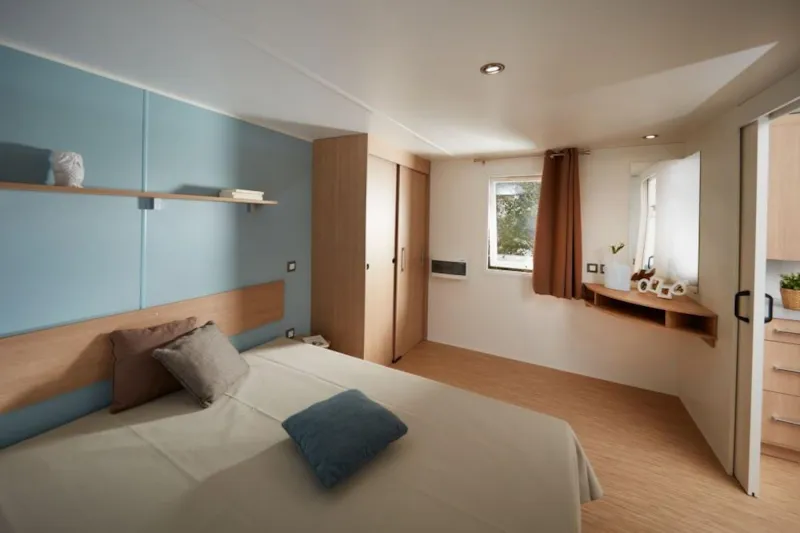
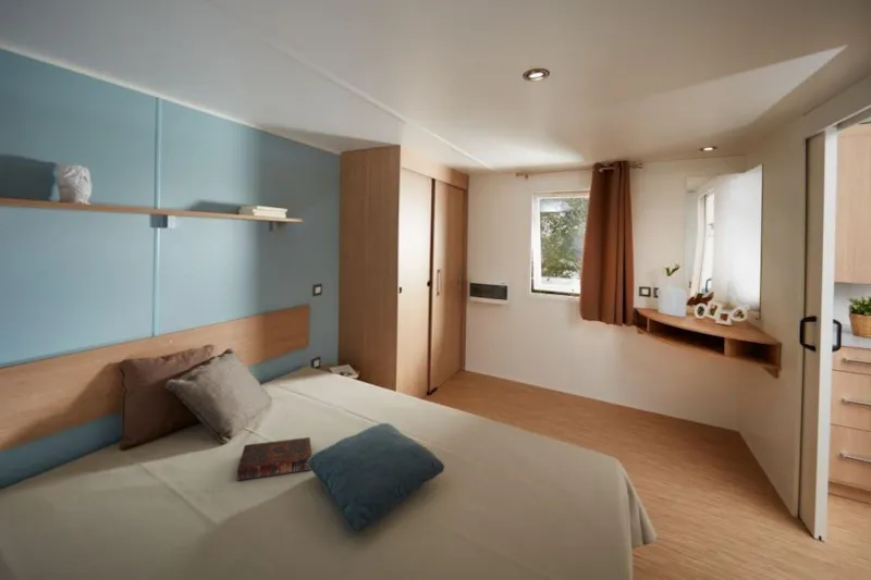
+ book (277, 457)
